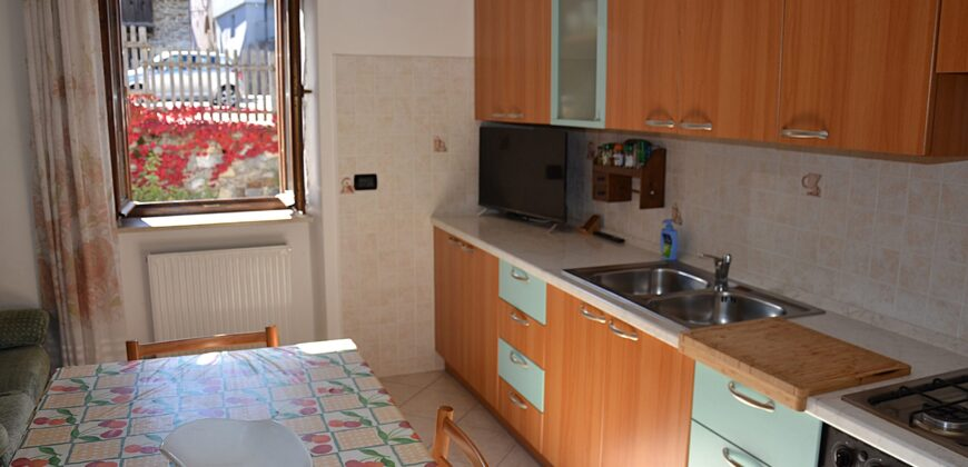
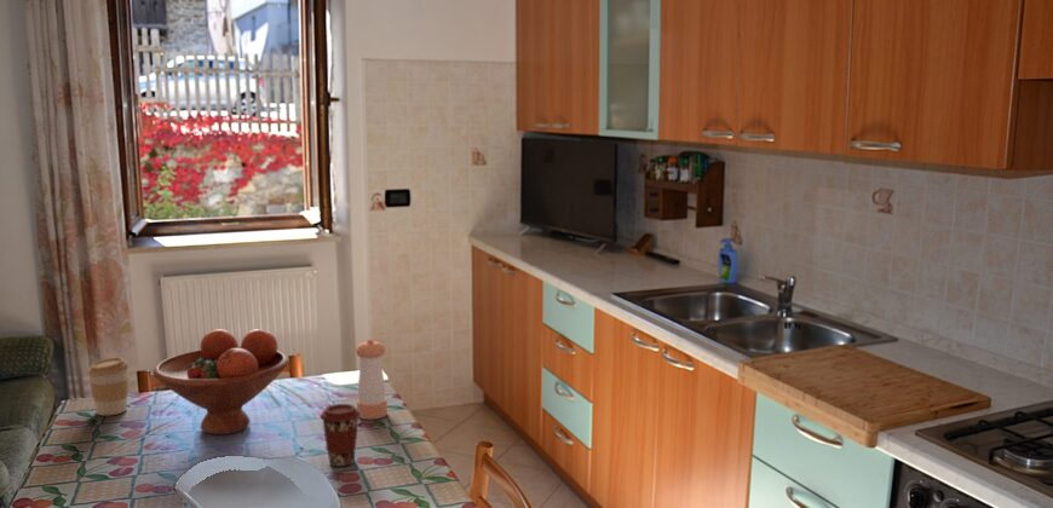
+ coffee cup (340, 434)
+ pepper shaker (370, 376)
+ coffee cup (109, 385)
+ fruit bowl (223, 382)
